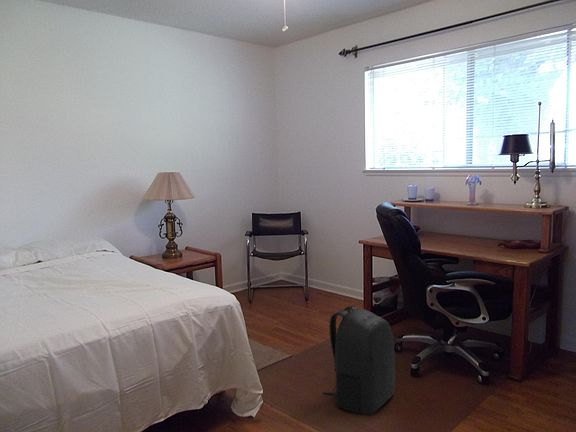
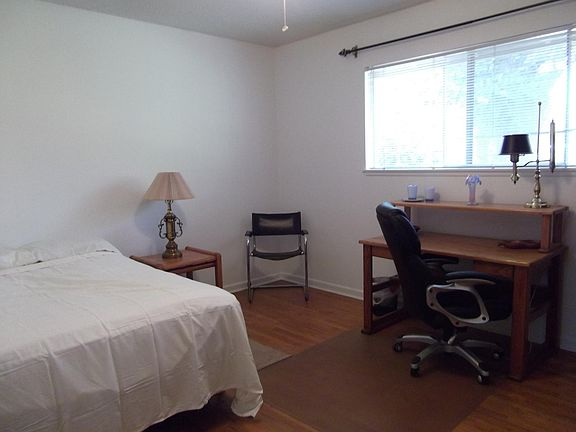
- backpack (356, 351)
